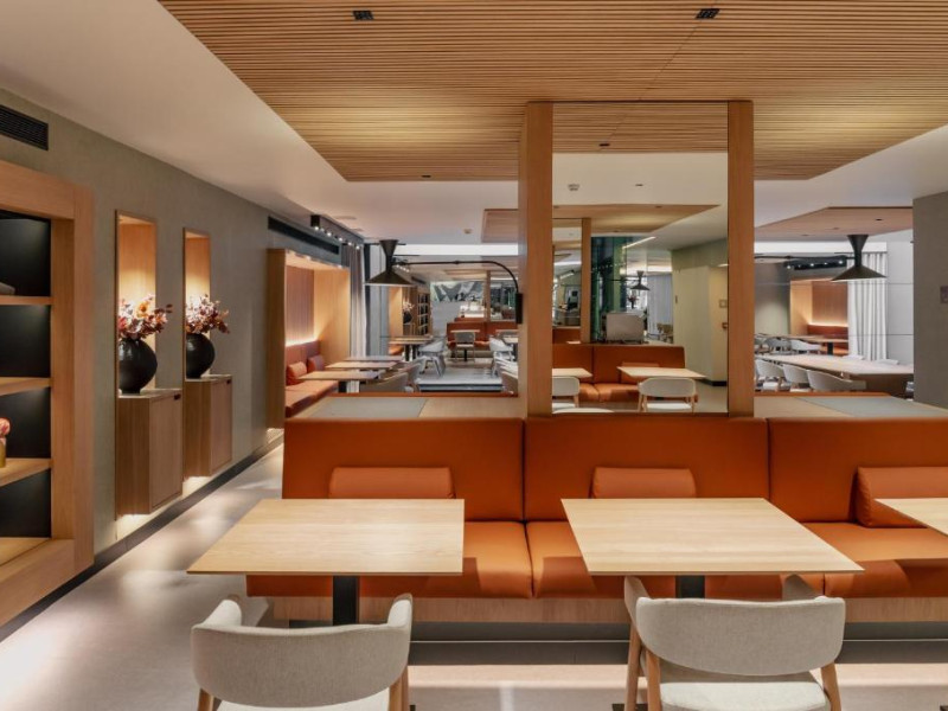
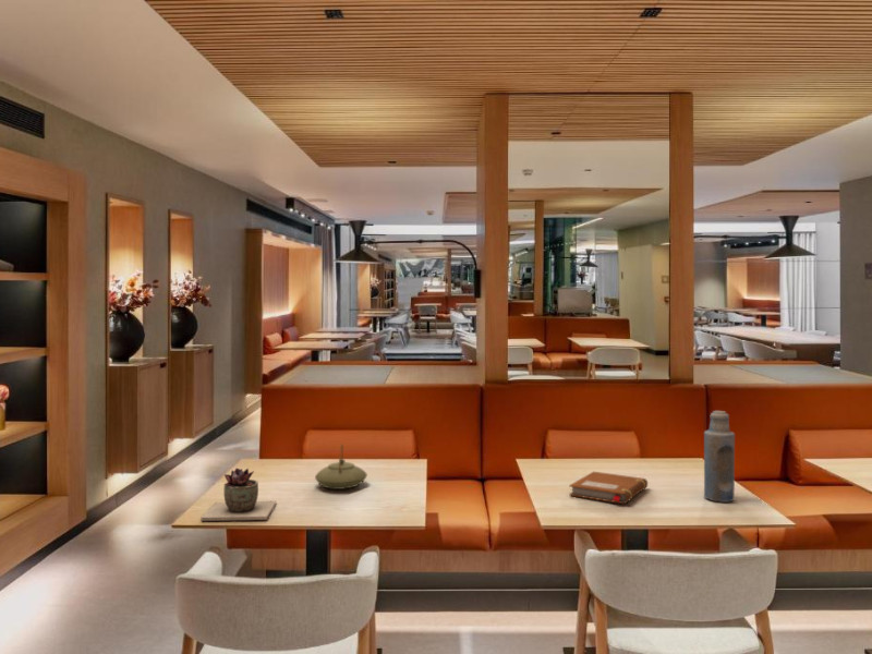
+ bottle (718, 455)
+ notebook (608, 487)
+ teapot (341, 463)
+ succulent plant (240, 489)
